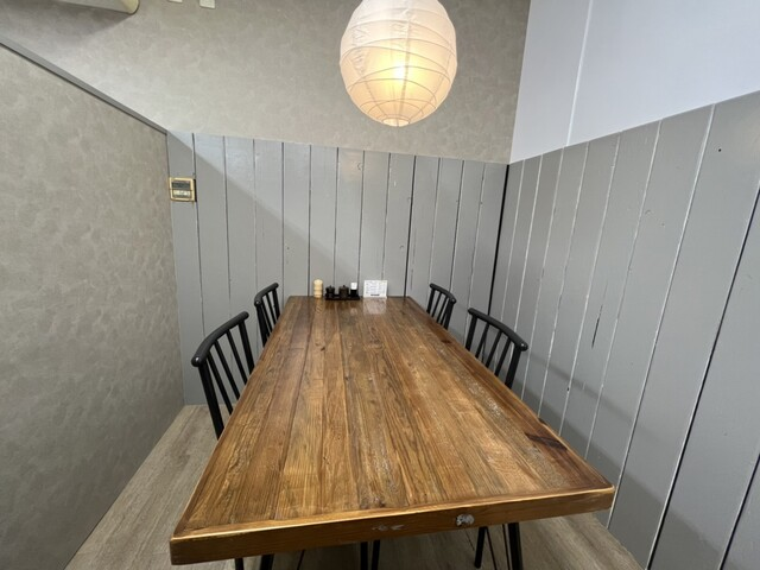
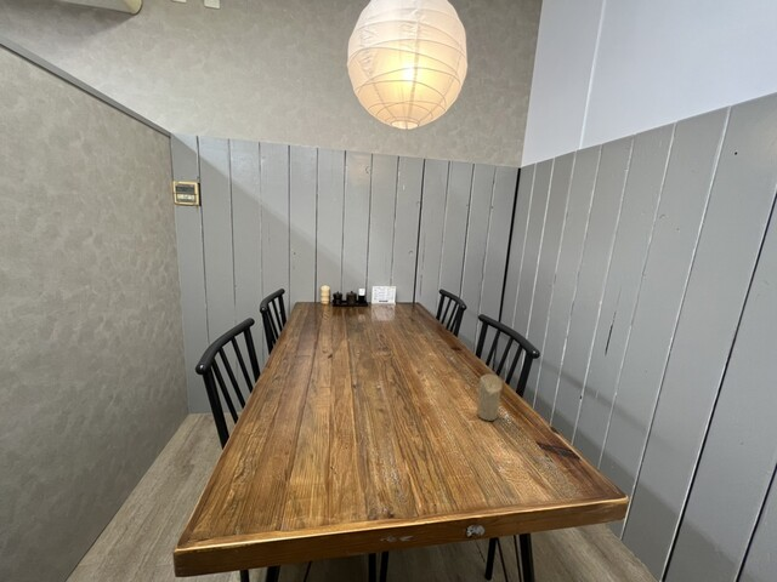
+ candle (488, 396)
